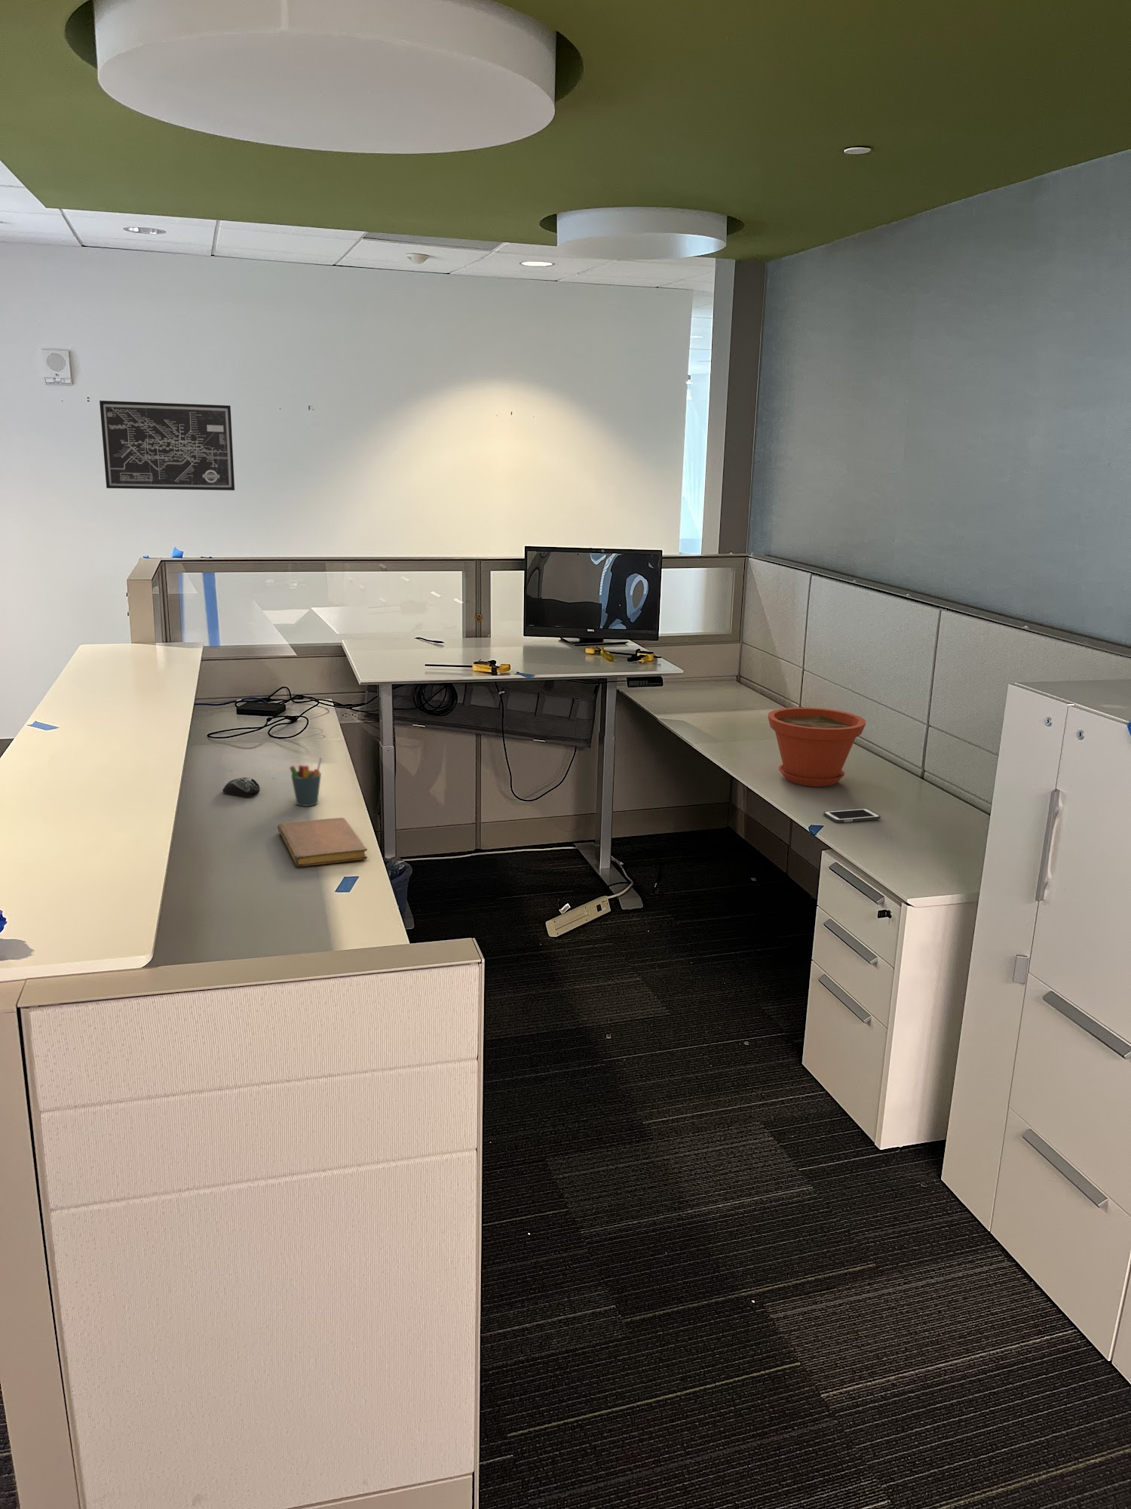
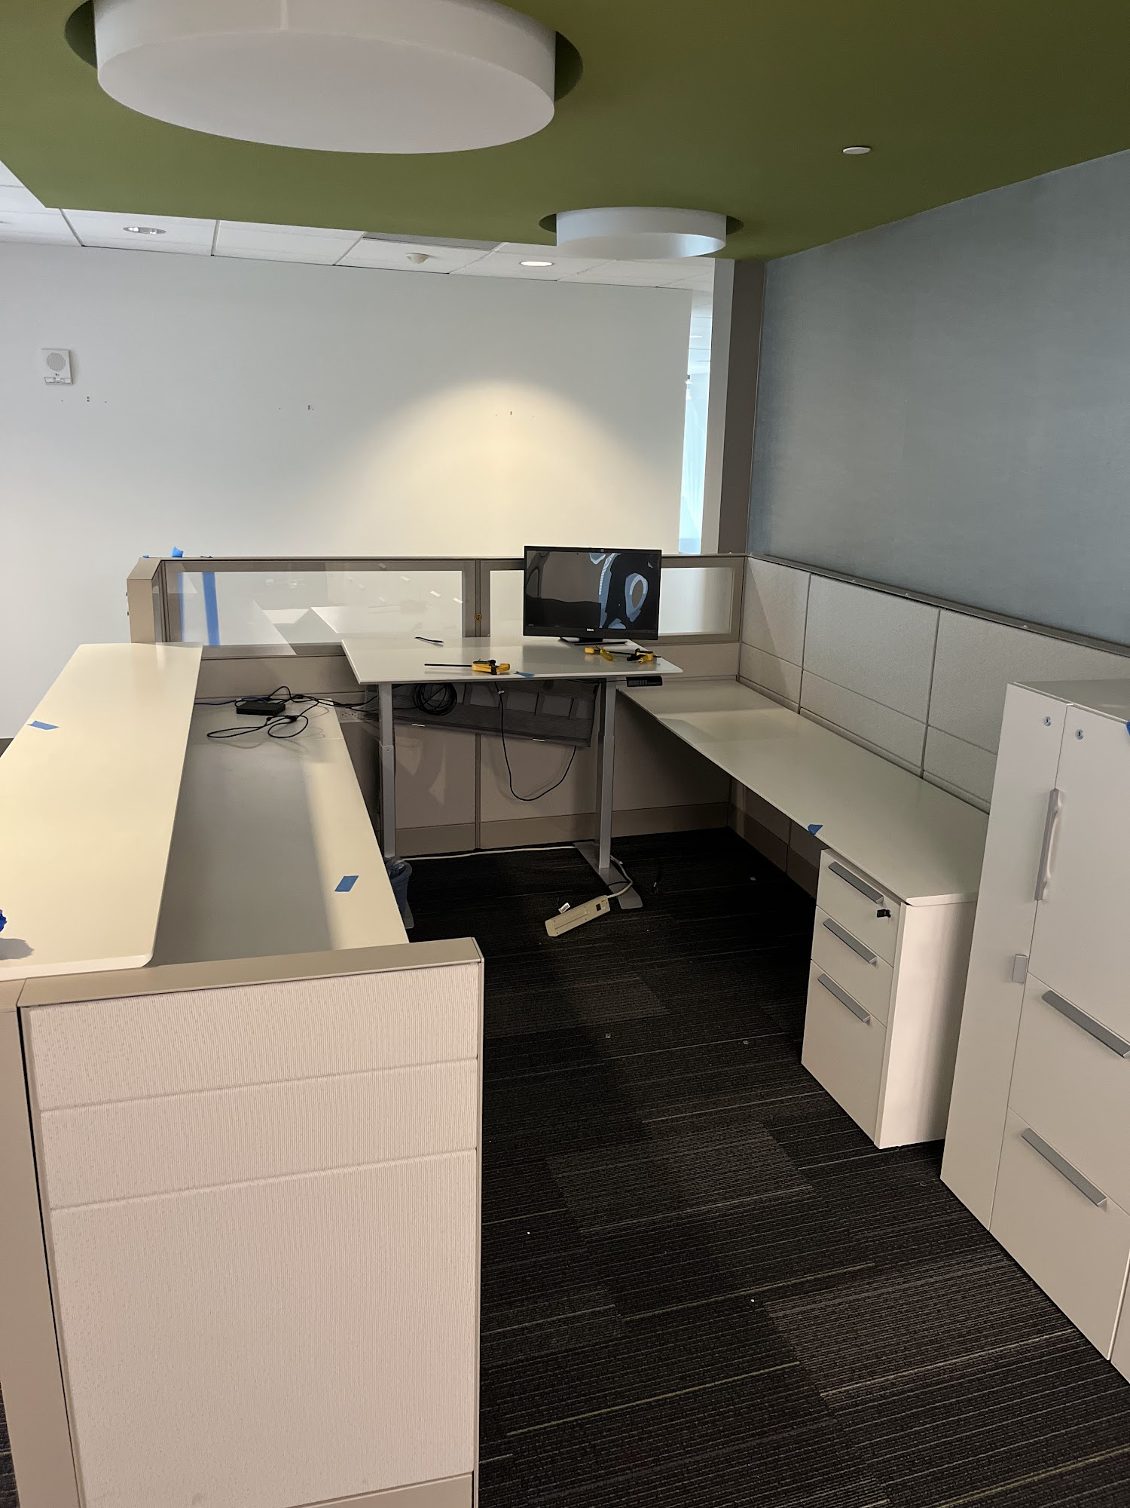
- plant pot (814, 749)
- notebook (321, 840)
- computer mouse (240, 785)
- cell phone (852, 815)
- wall art (169, 446)
- pen holder (307, 781)
